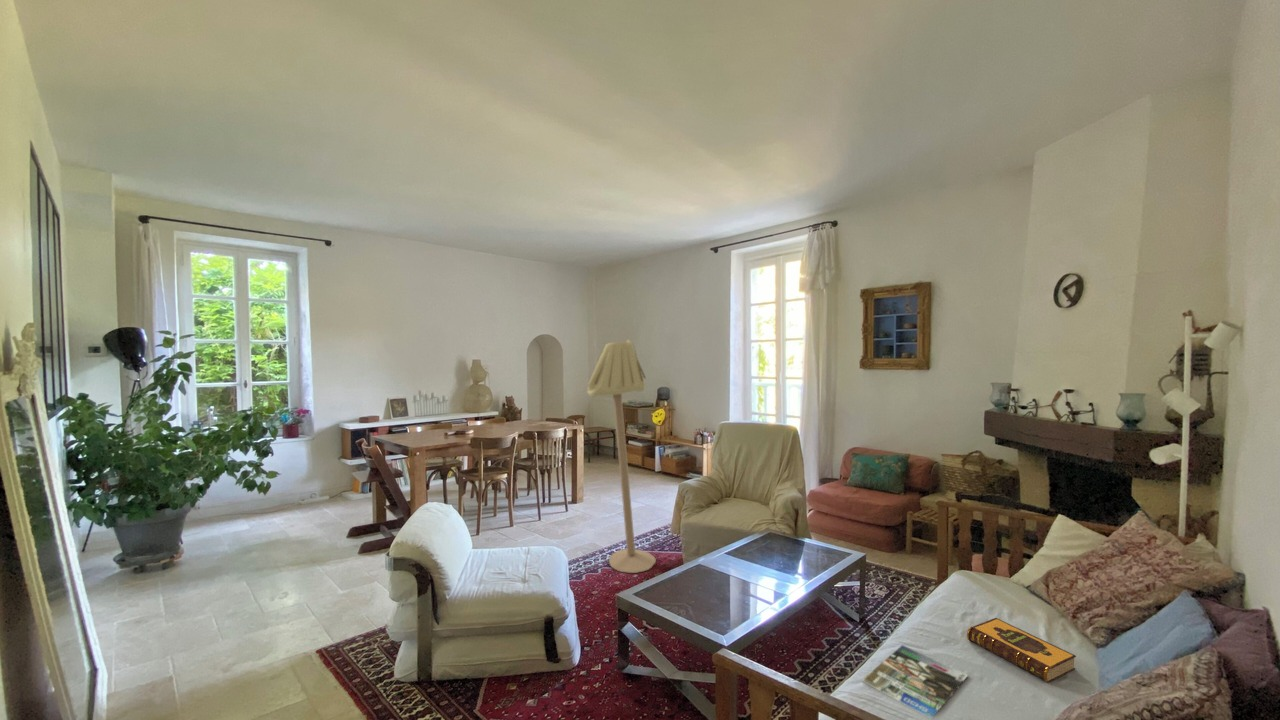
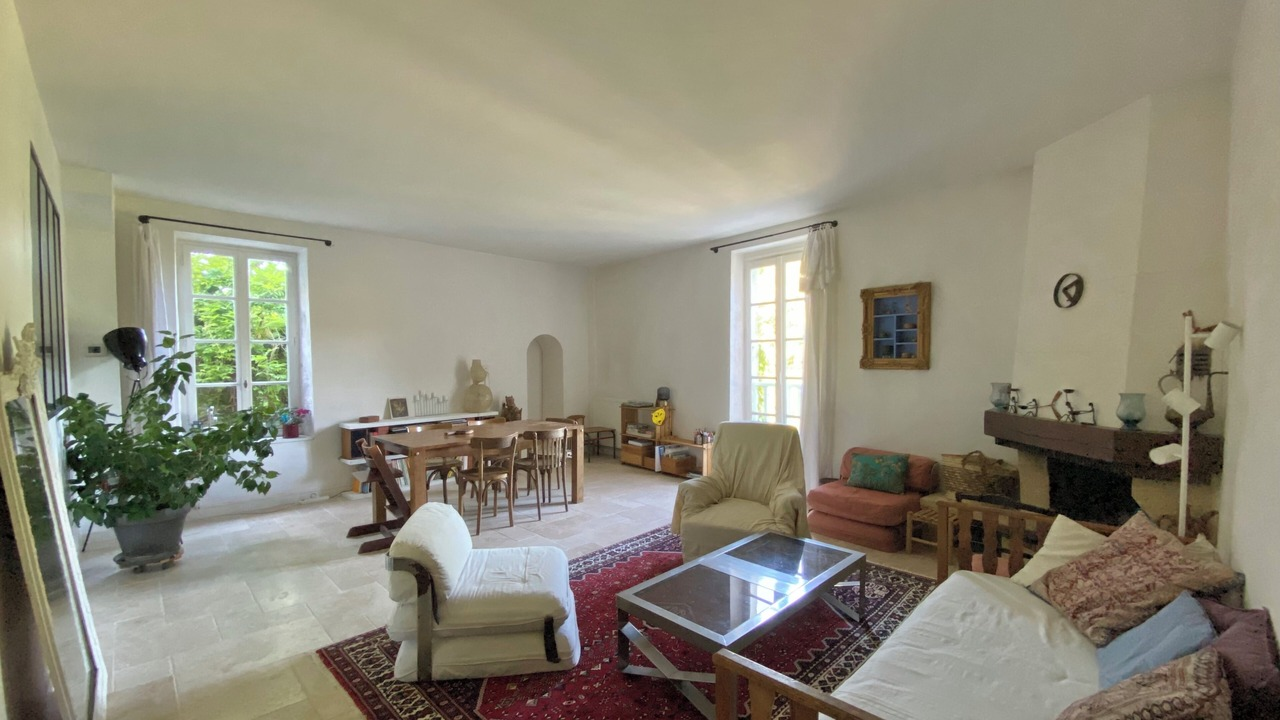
- magazine (915, 678)
- hardback book (1018, 648)
- floor lamp (621, 453)
